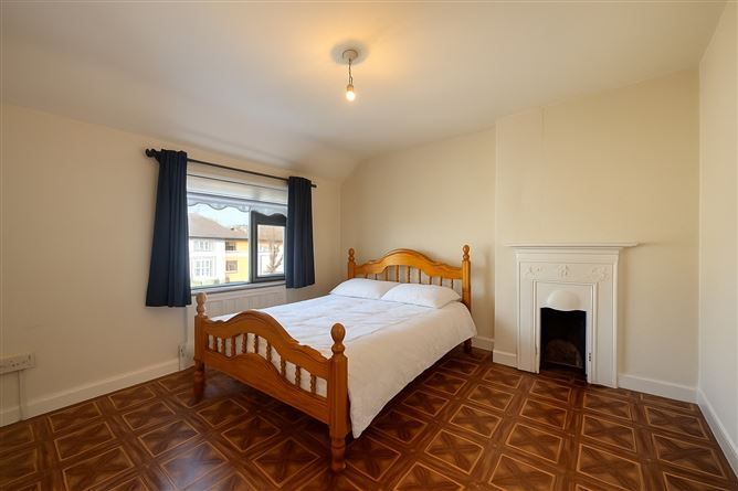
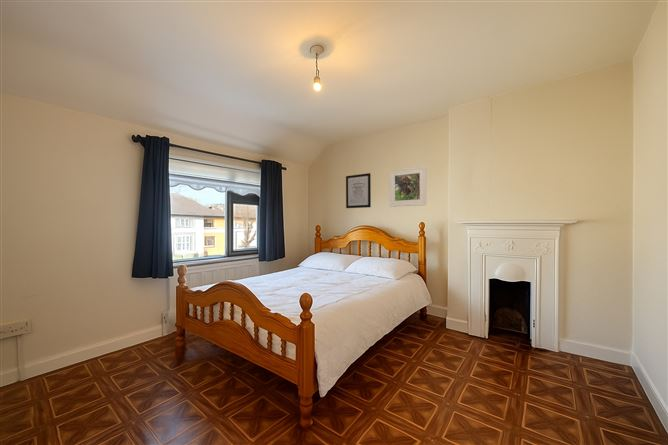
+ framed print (407, 187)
+ wall art (357, 191)
